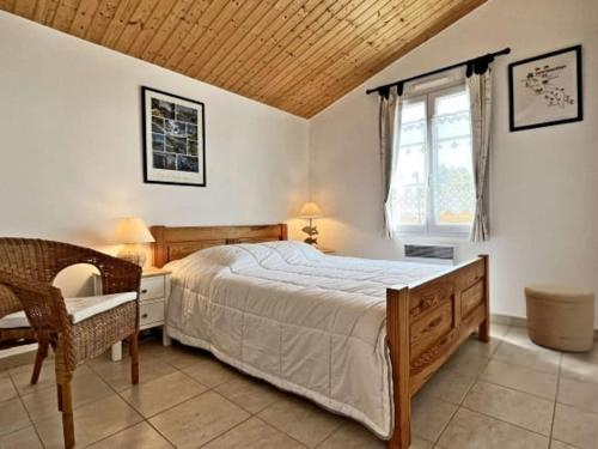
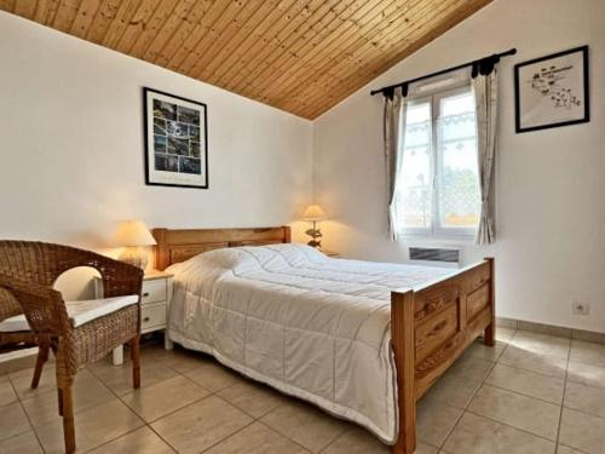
- woven basket (557, 315)
